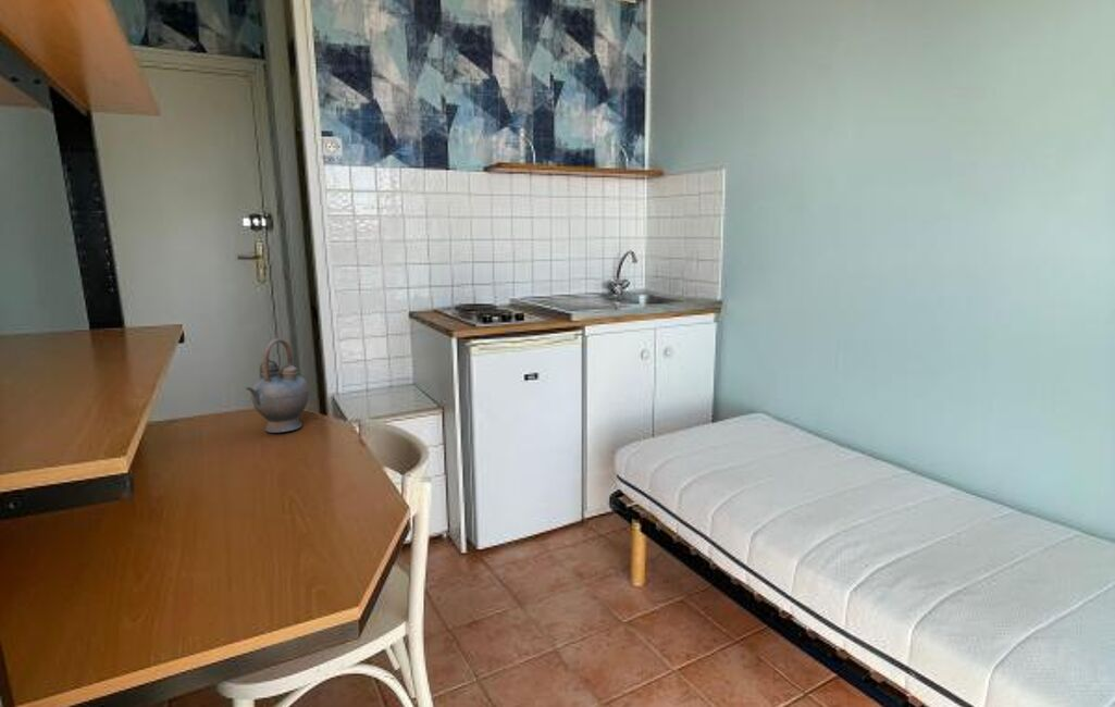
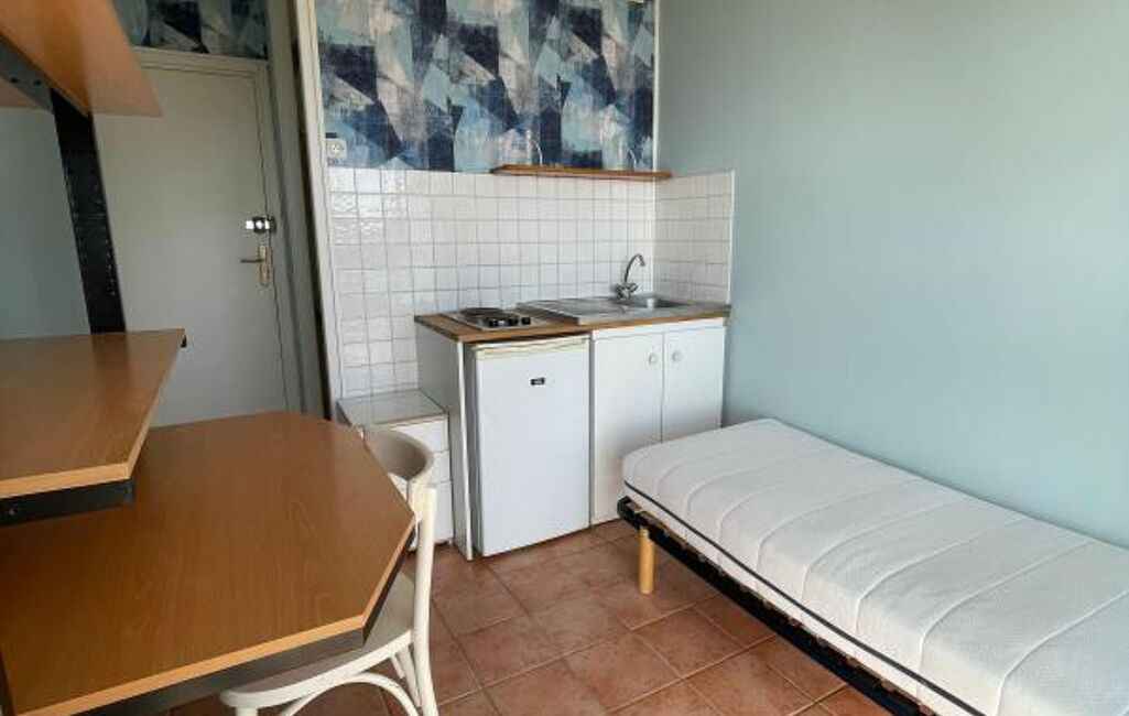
- teapot (274, 385)
